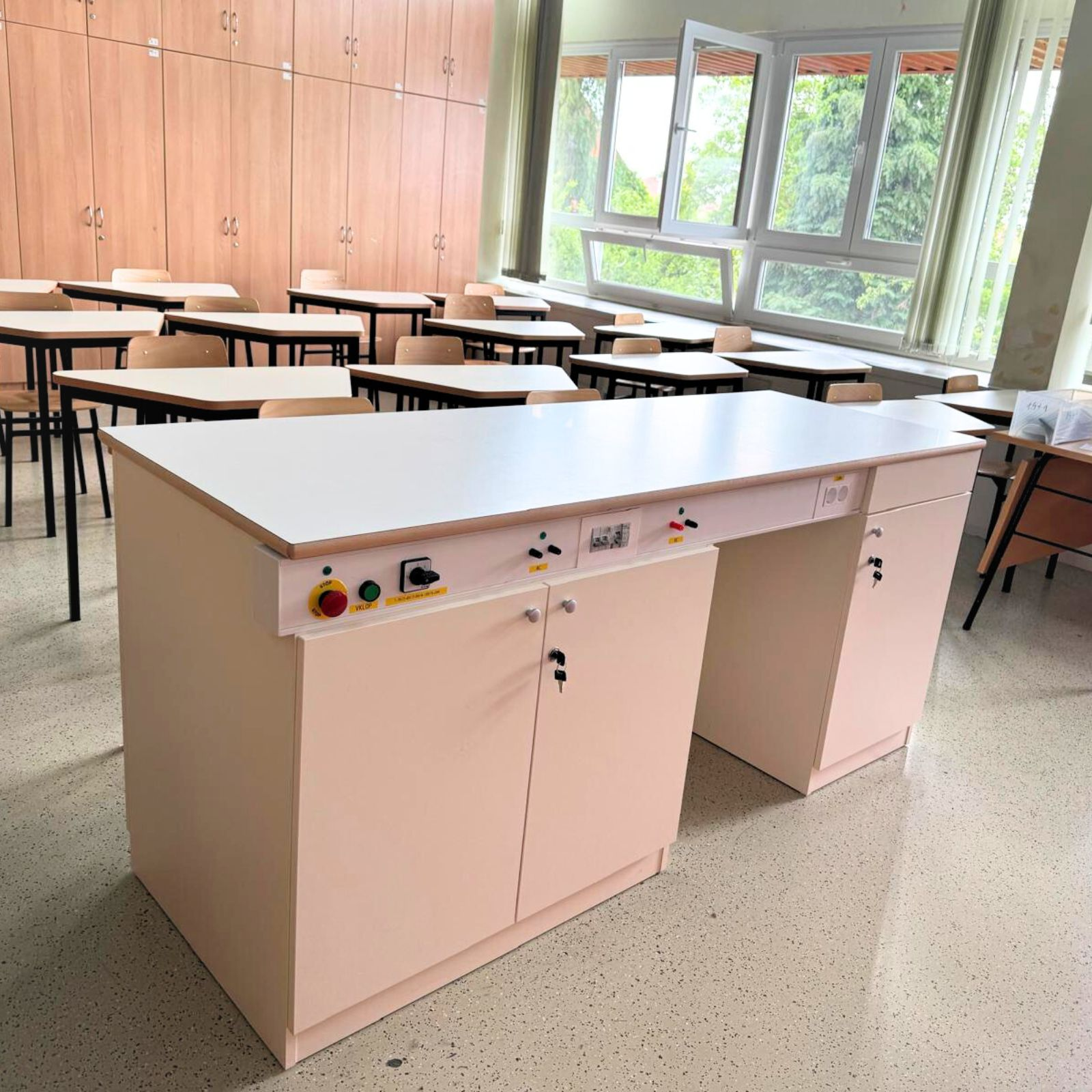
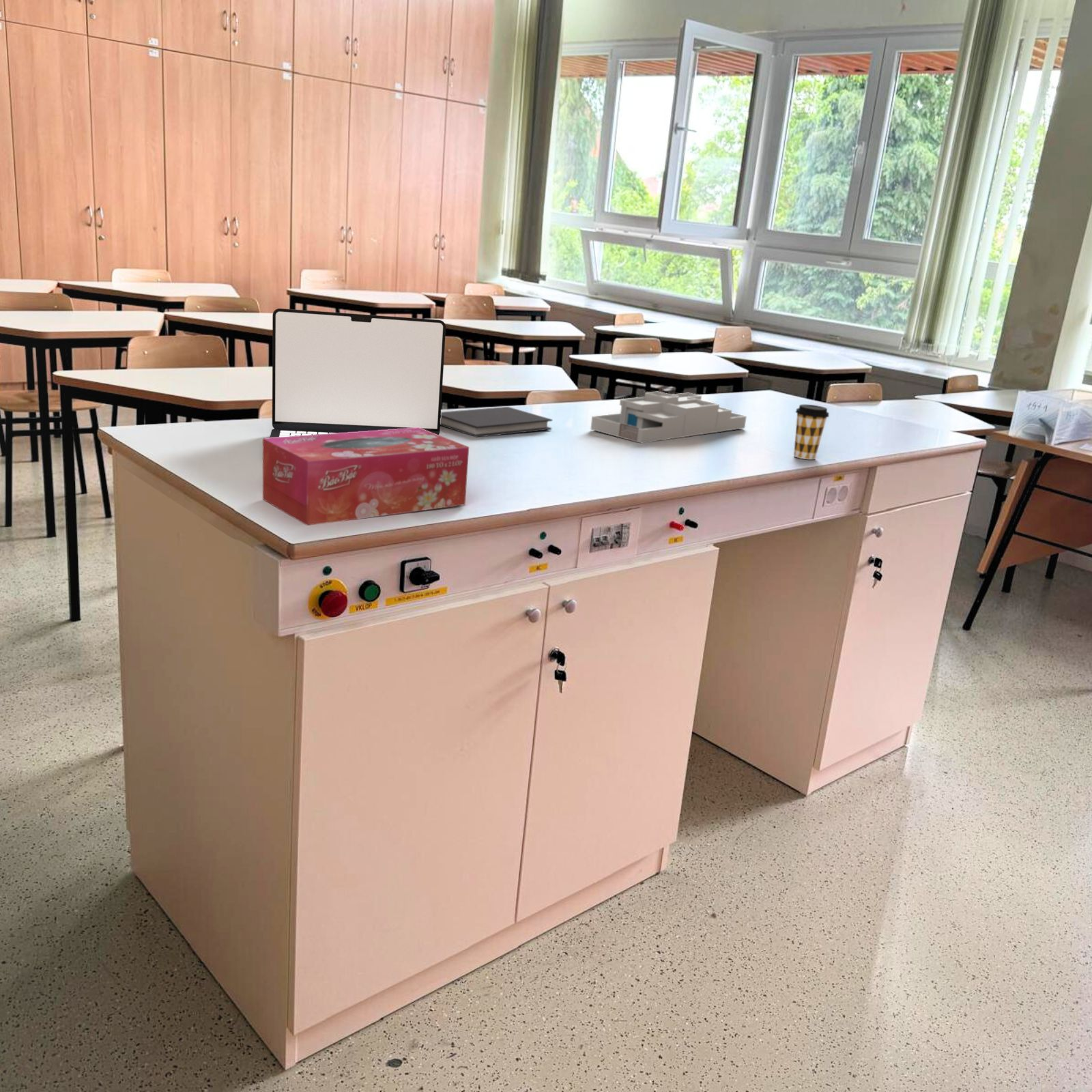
+ desk organizer (673, 412)
+ coffee cup (809, 432)
+ tissue box (367, 472)
+ laptop (360, 387)
+ diary (492, 420)
